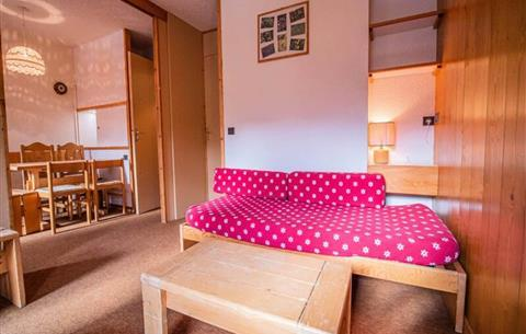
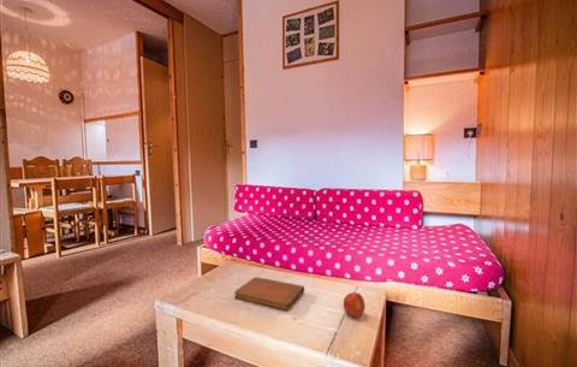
+ notebook (269, 291)
+ fruit (353, 303)
